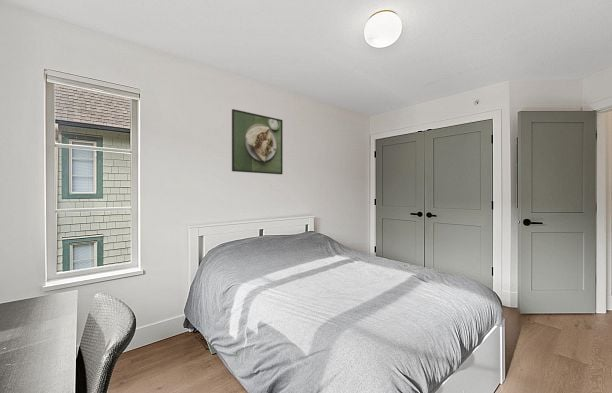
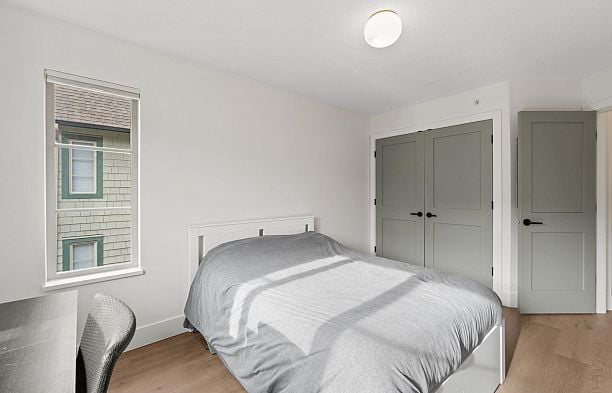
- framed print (258, 143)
